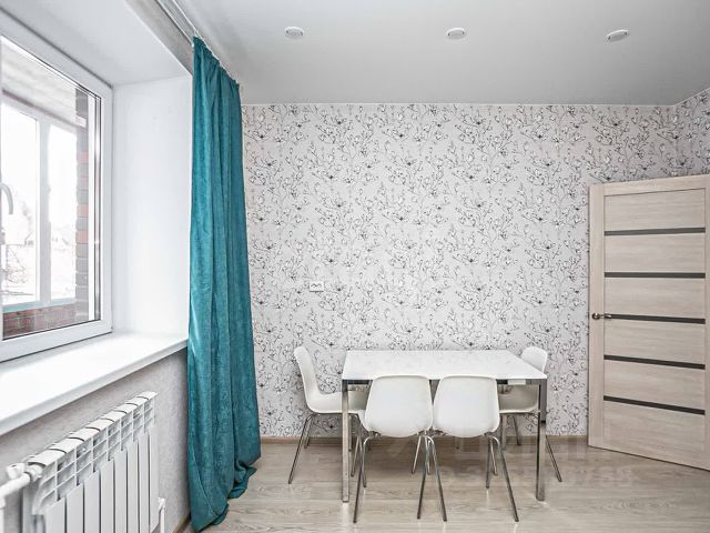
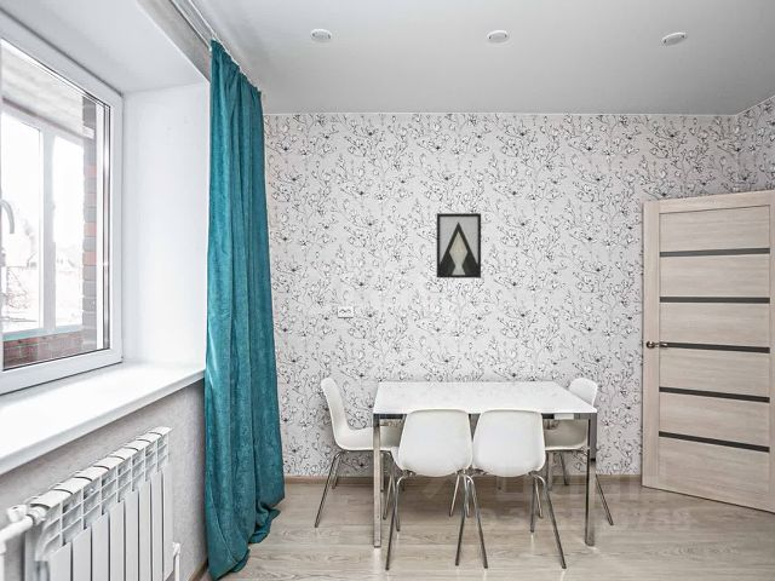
+ wall art (458, 246)
